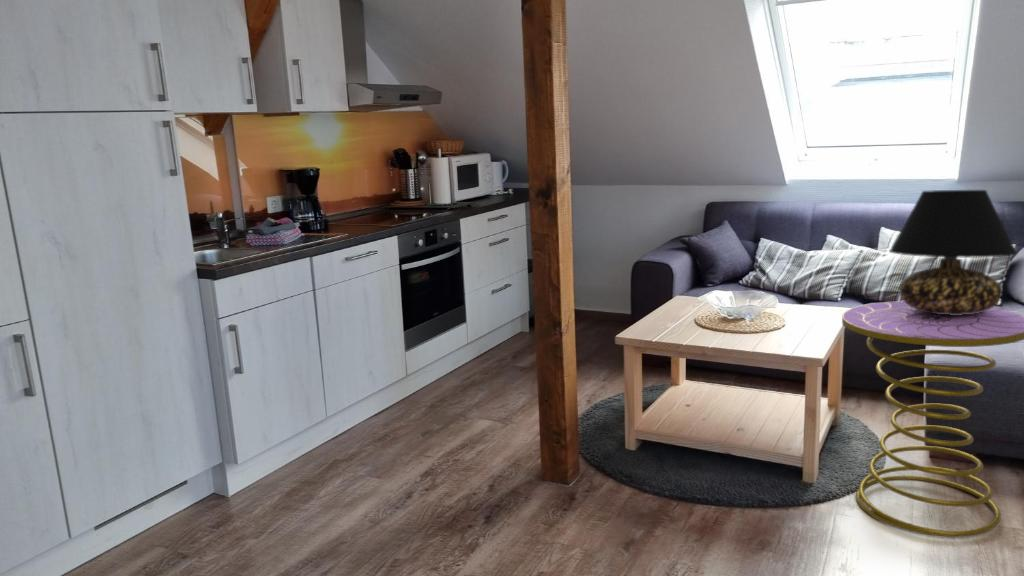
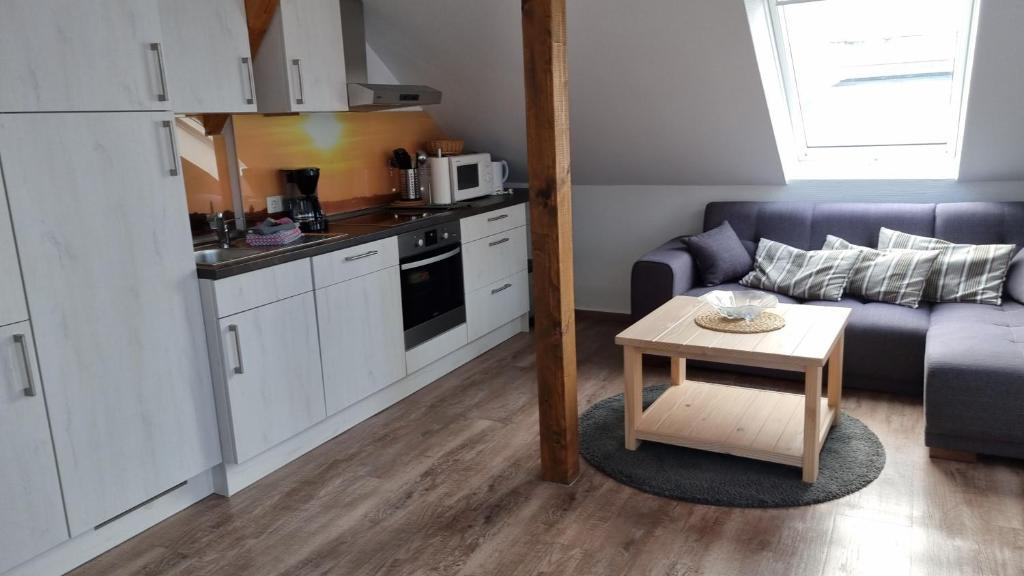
- table lamp (950, 252)
- side table (929, 414)
